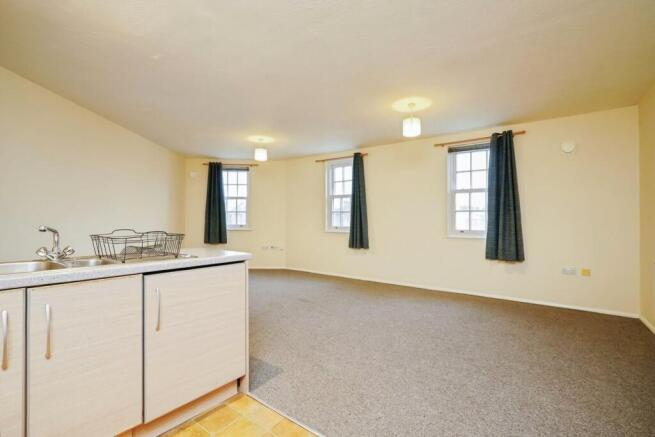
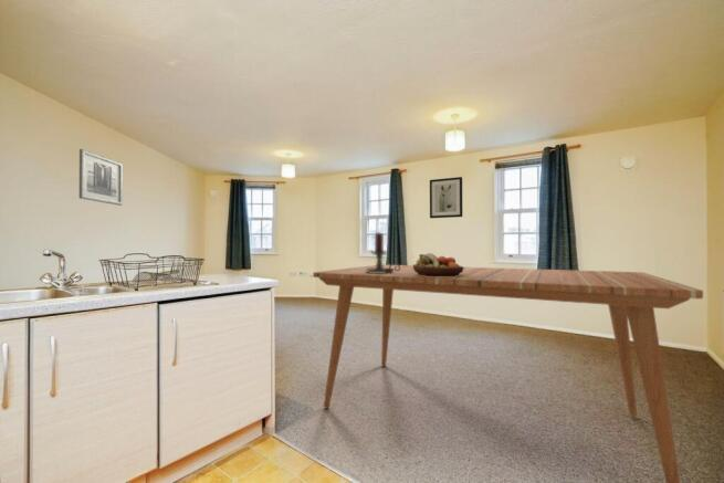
+ wall art (445, 198)
+ dining table (478, 295)
+ candle holder (382, 252)
+ fruit bowl (438, 263)
+ wall art (102, 179)
